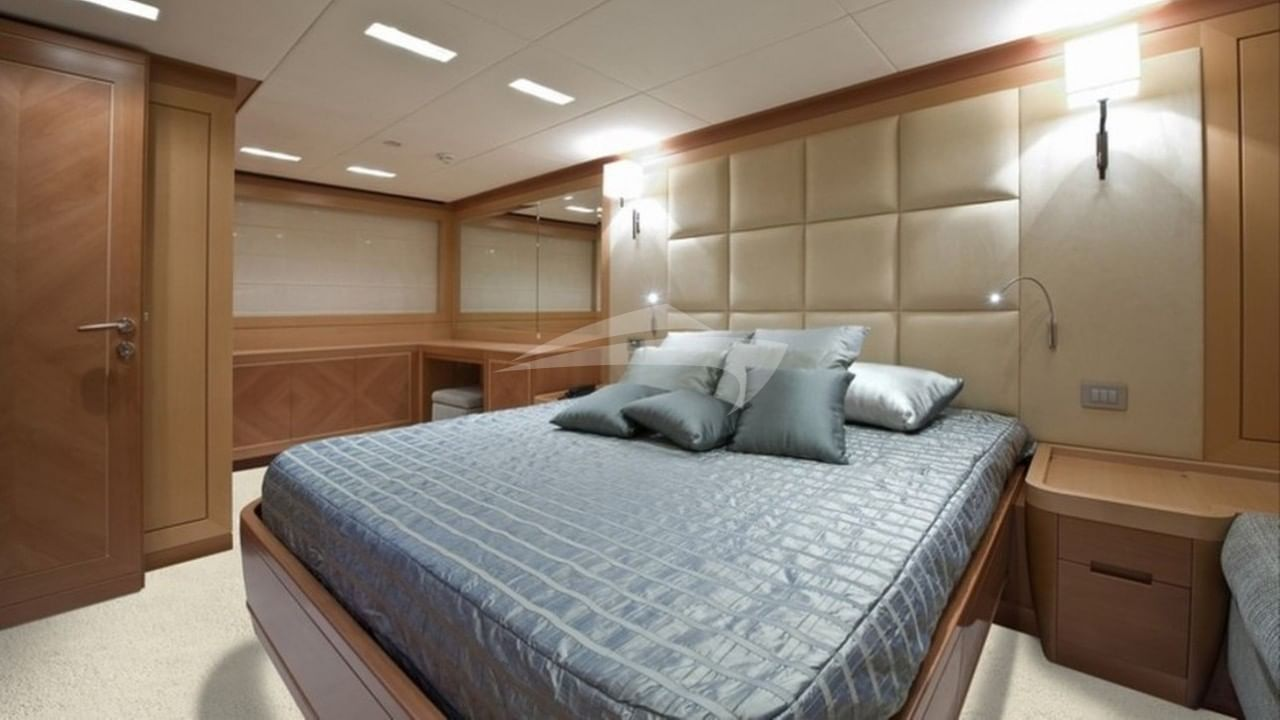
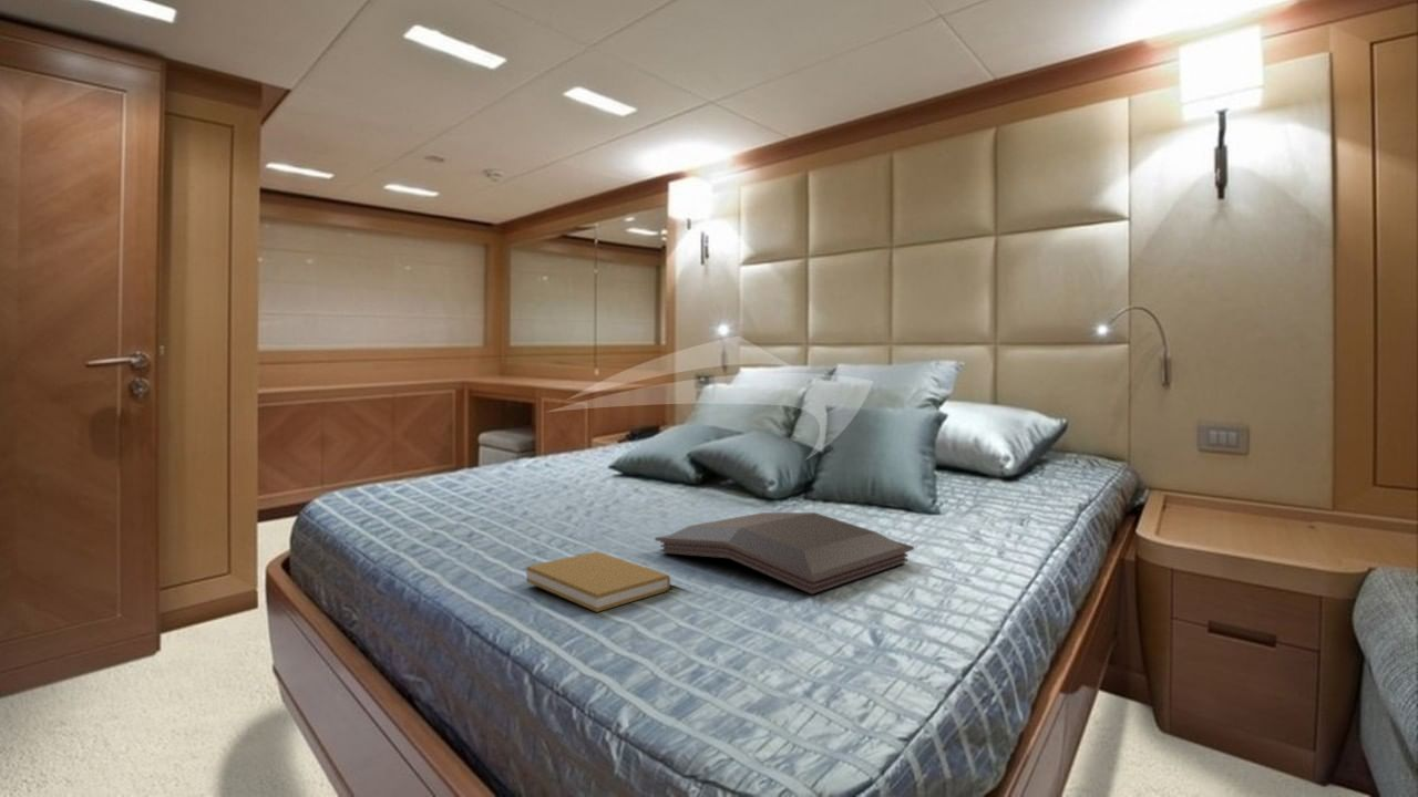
+ serving tray (780, 538)
+ book (597, 578)
